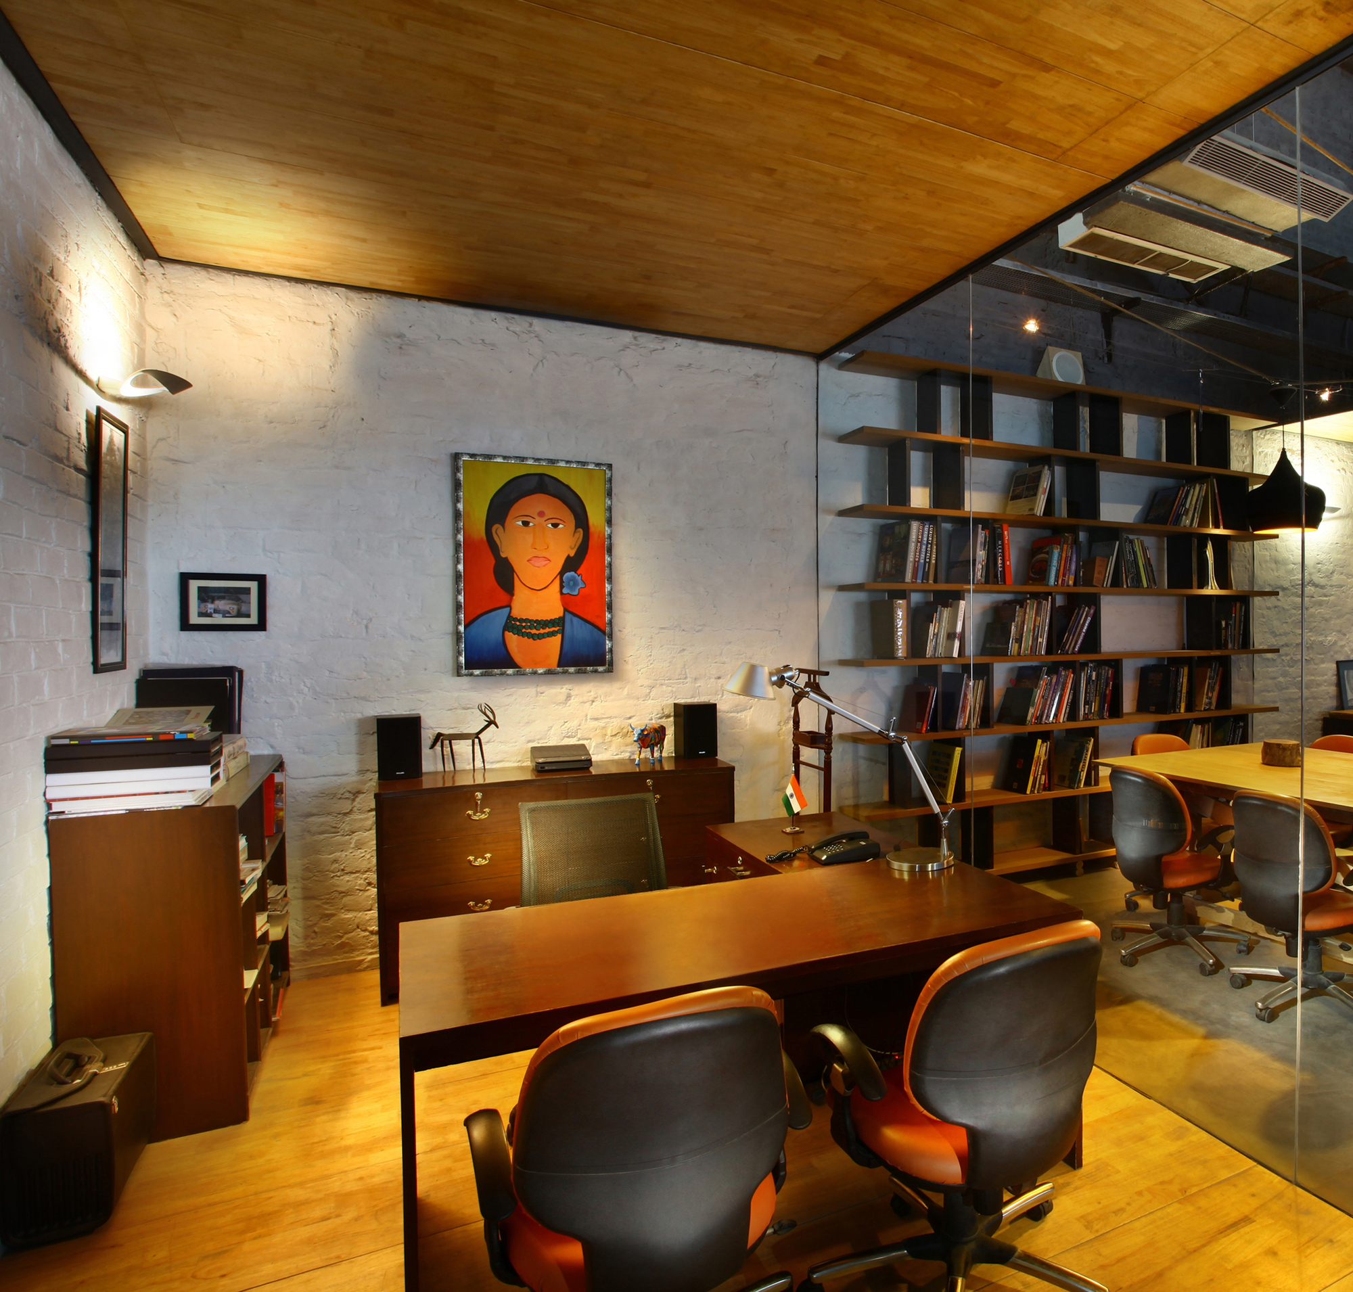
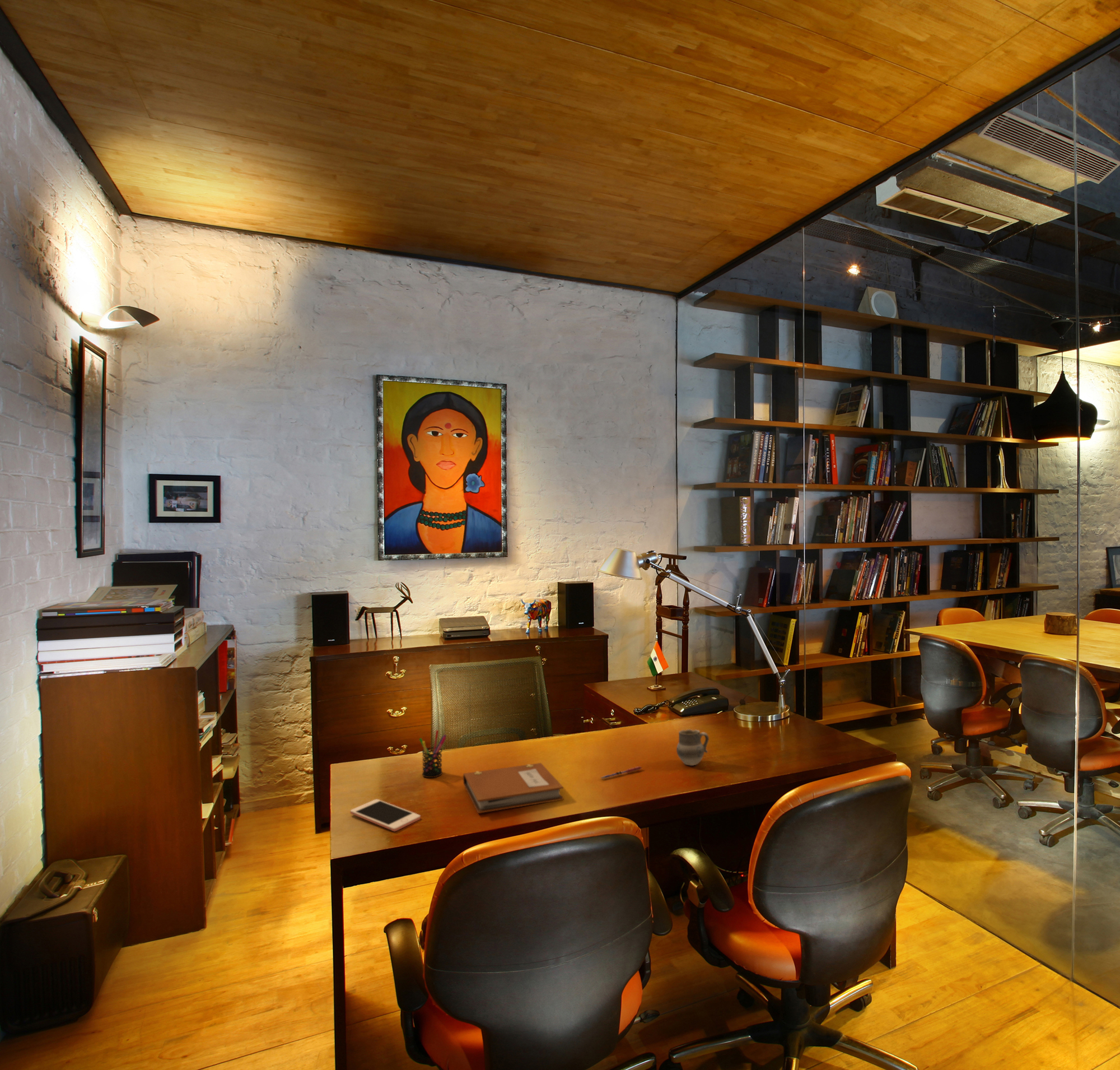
+ pen holder (431, 752)
+ cup (693, 747)
+ pen (621, 772)
+ notebook (514, 785)
+ cell phone (385, 815)
